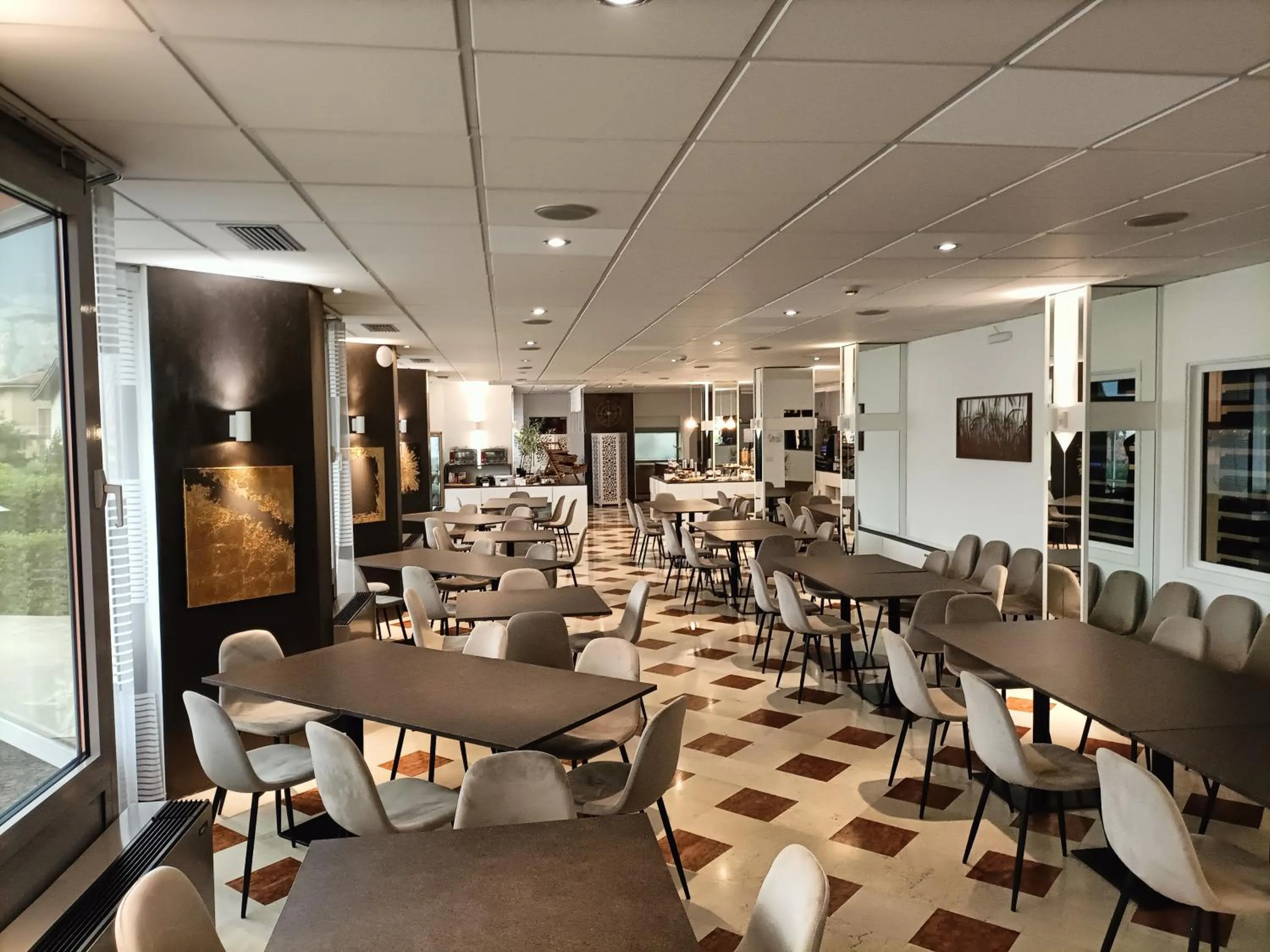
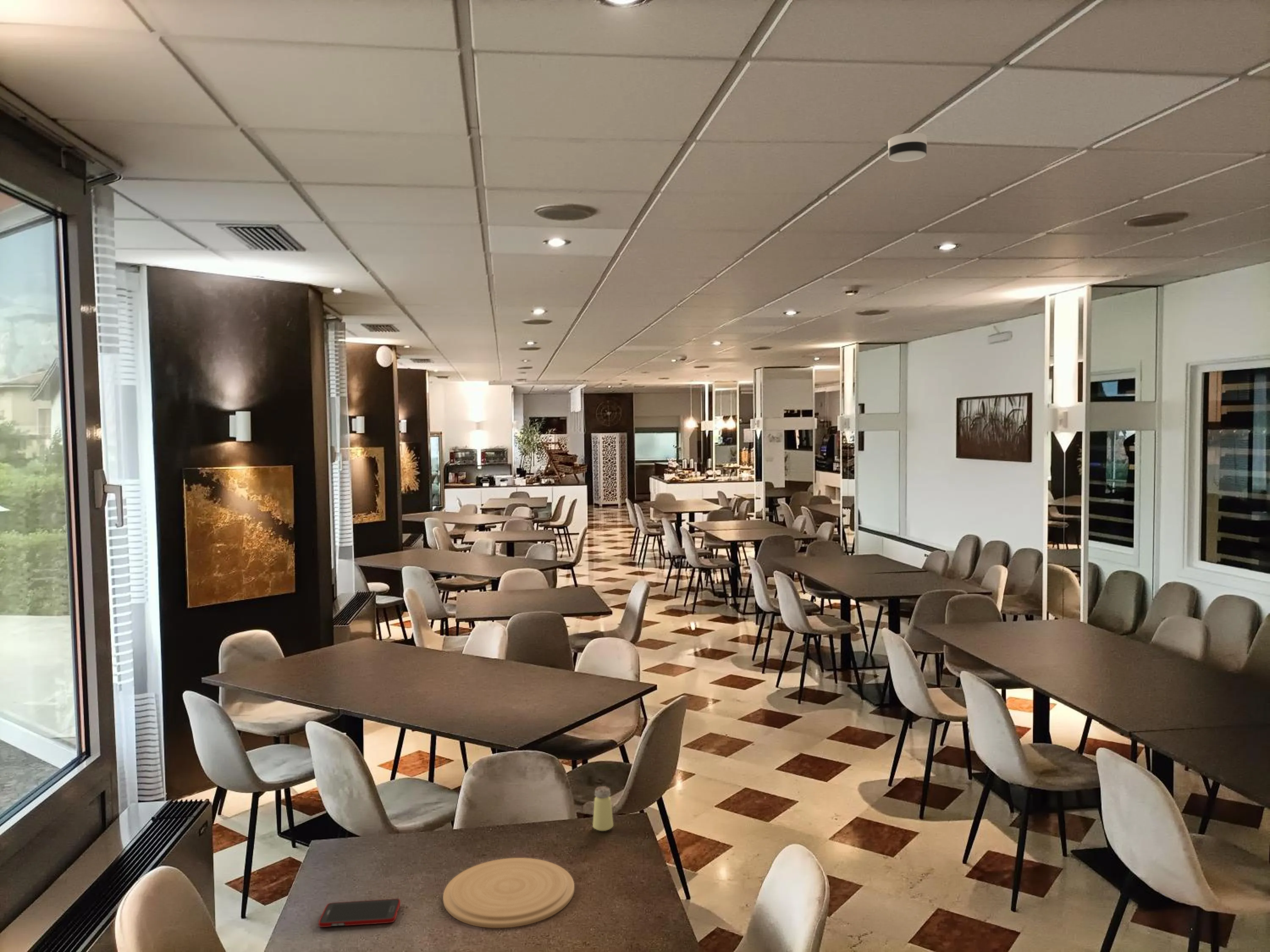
+ cell phone (360, 913)
+ smoke detector (907, 147)
+ saltshaker (602, 807)
+ plate (509, 889)
